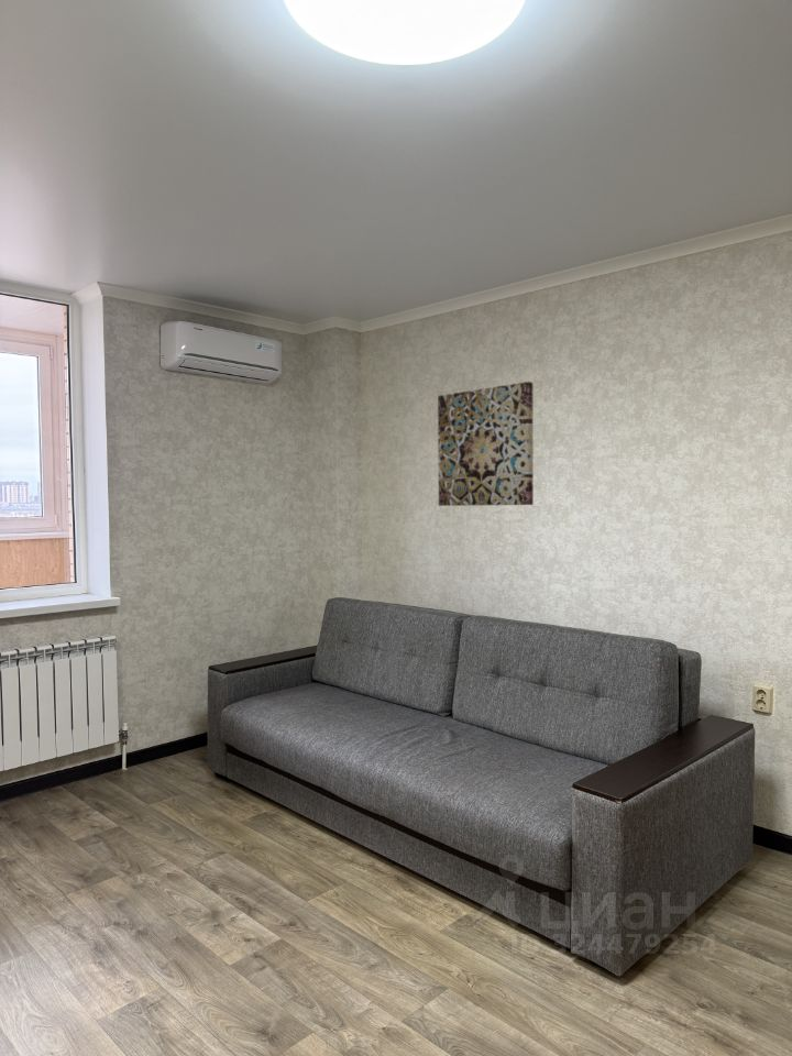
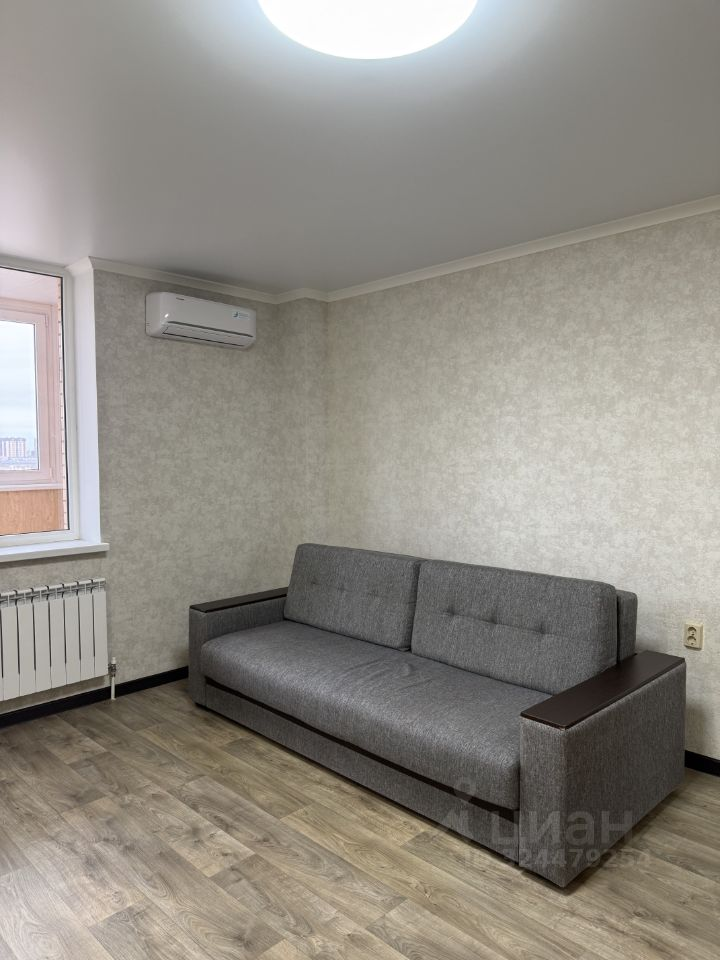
- wall art (483, 447)
